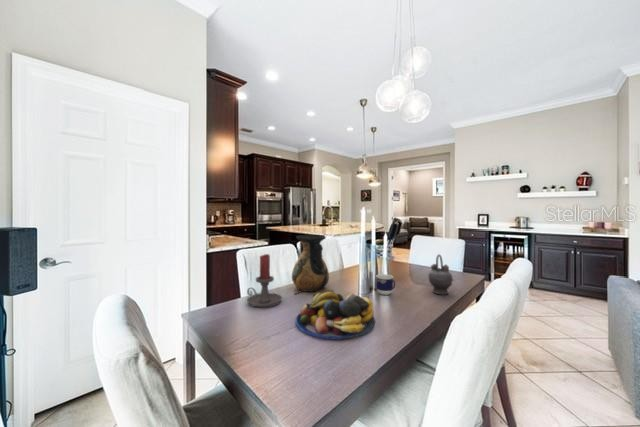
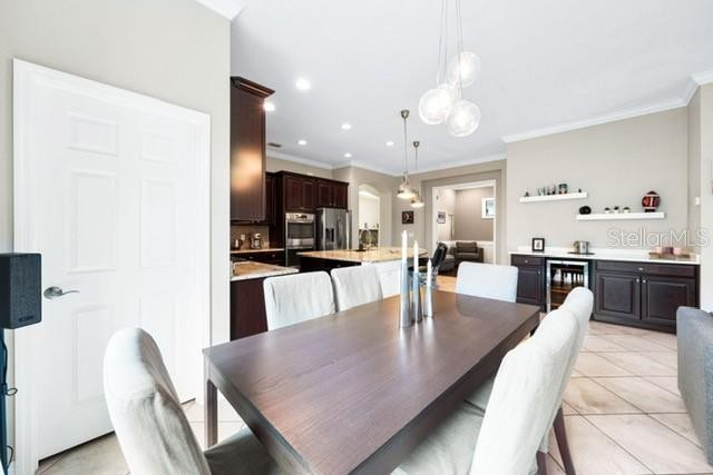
- cup (386, 285)
- vase (312, 262)
- teapot (441, 273)
- fruit bowl (334, 306)
- candle holder (261, 277)
